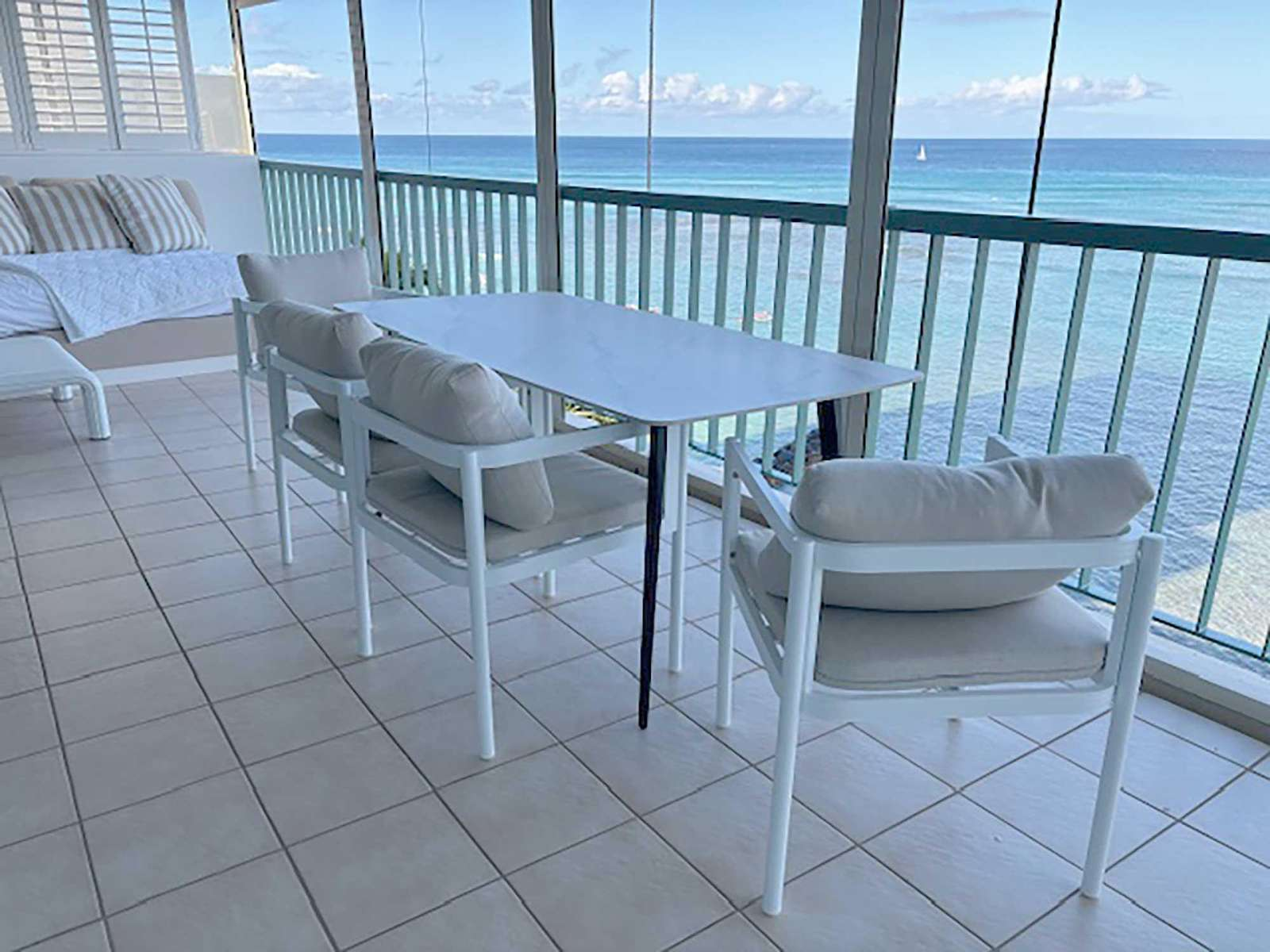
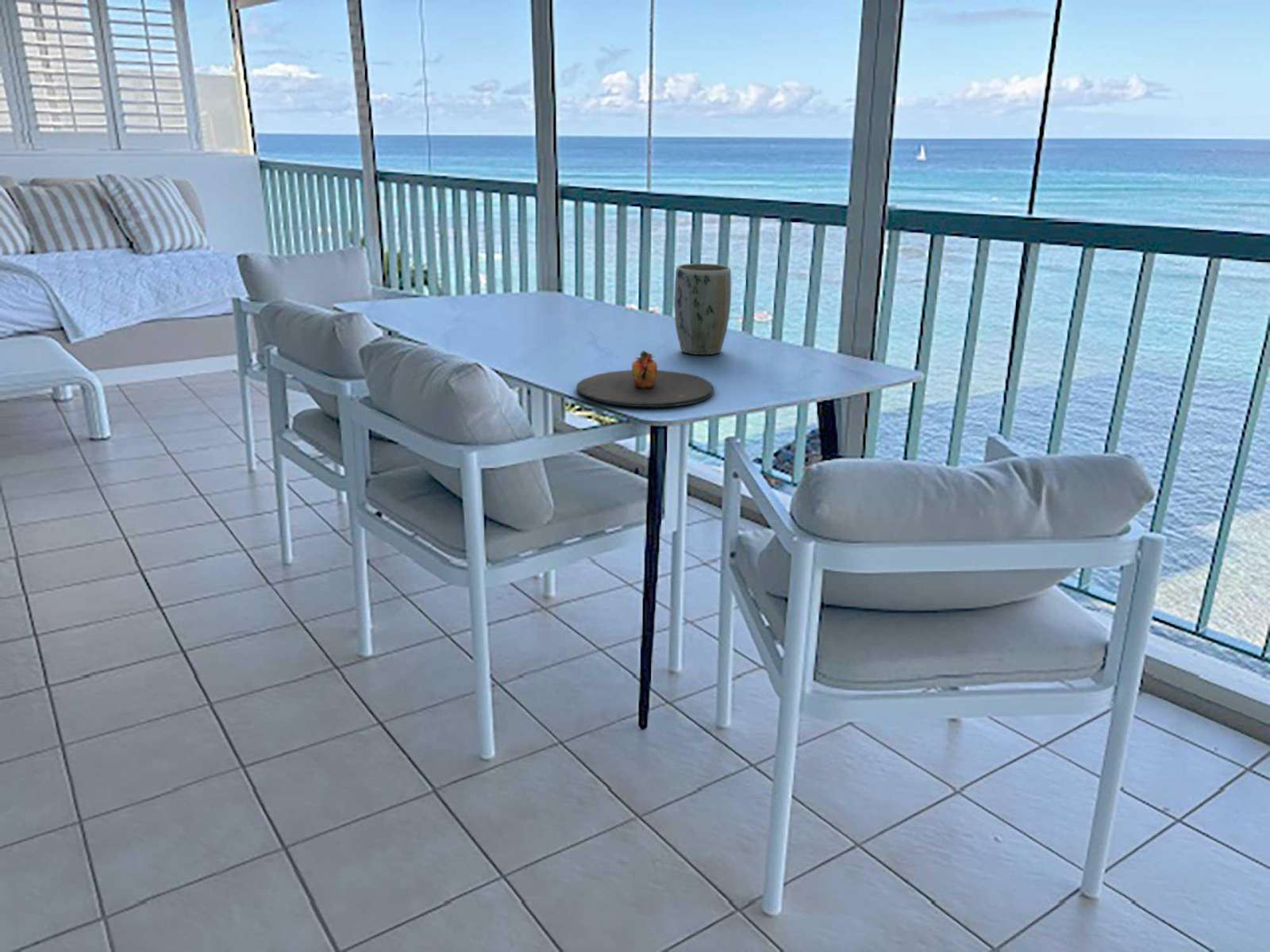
+ plate (645, 370)
+ plant pot (702, 309)
